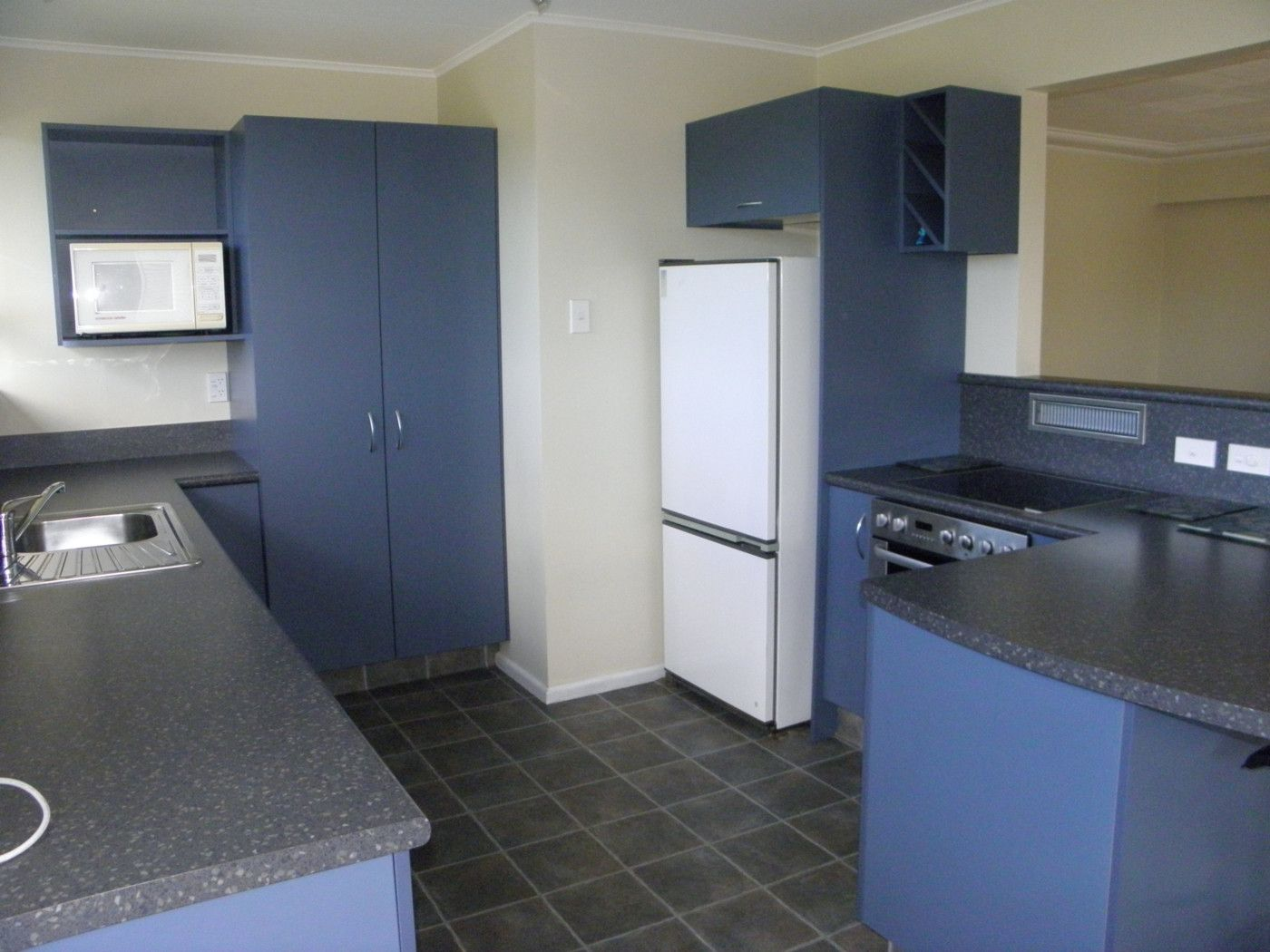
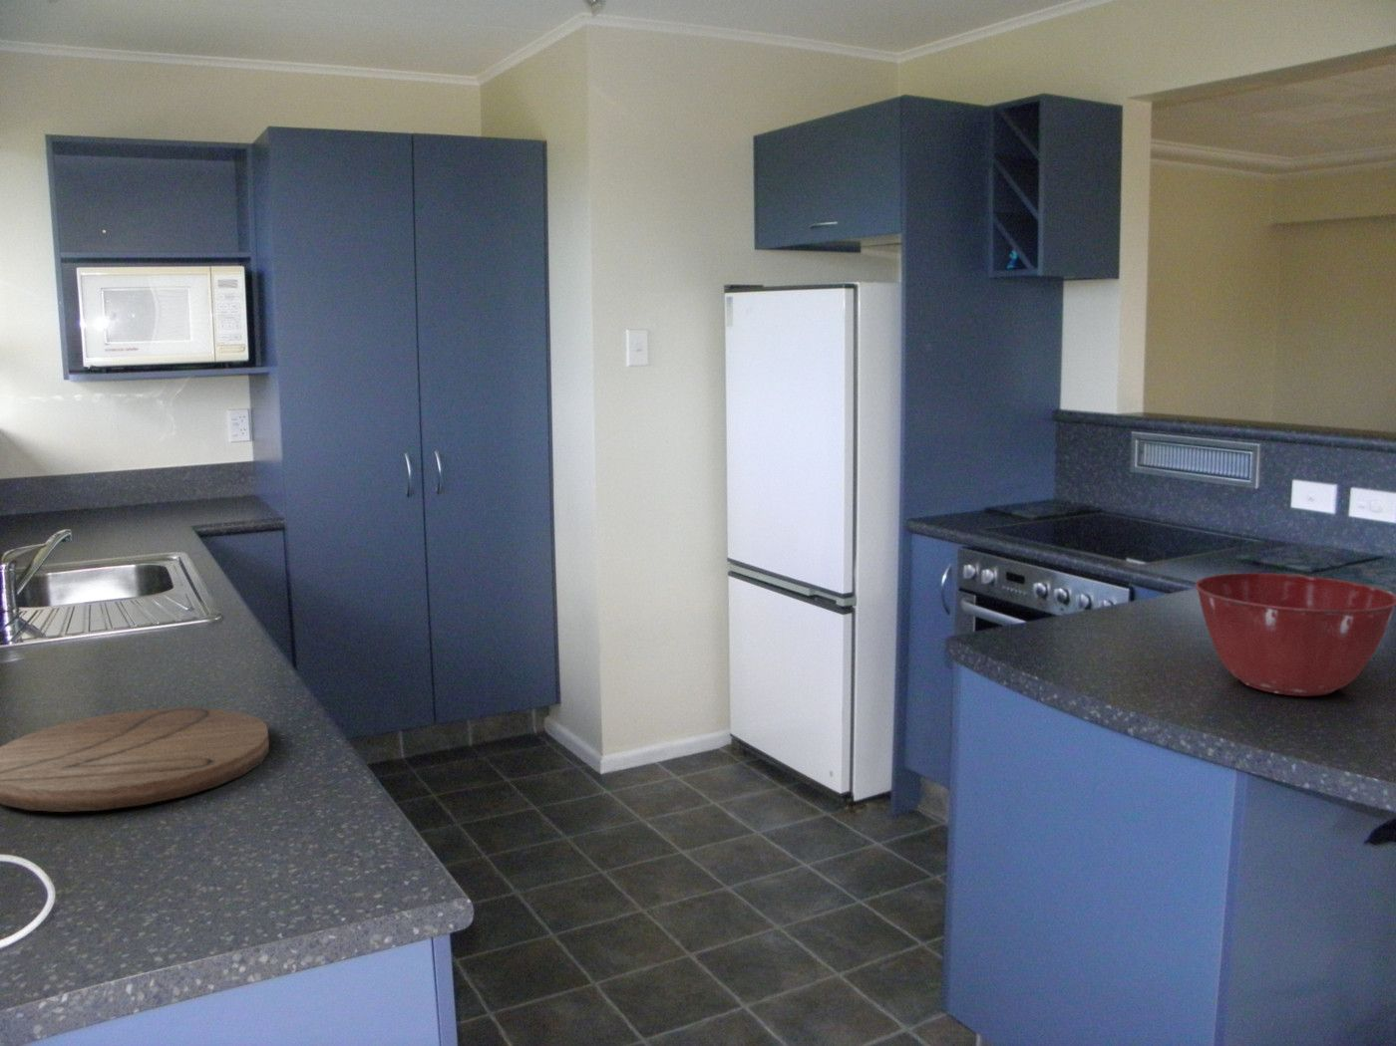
+ mixing bowl (1290, 636)
+ cutting board (132, 754)
